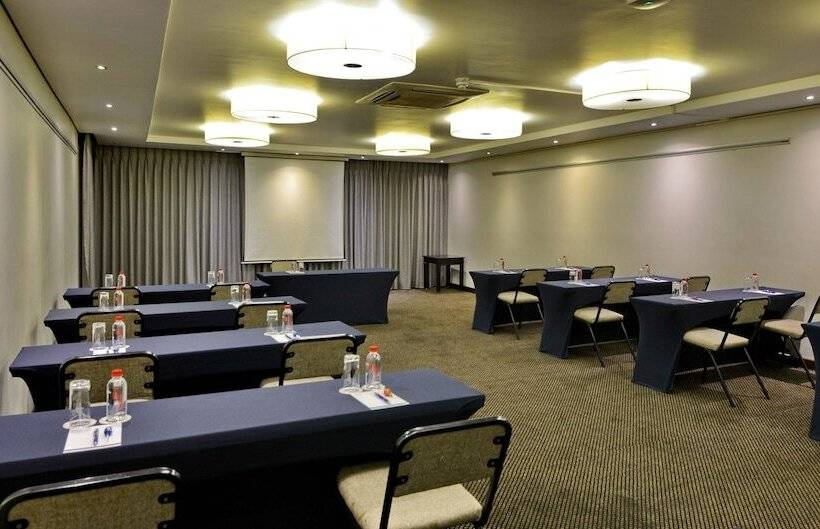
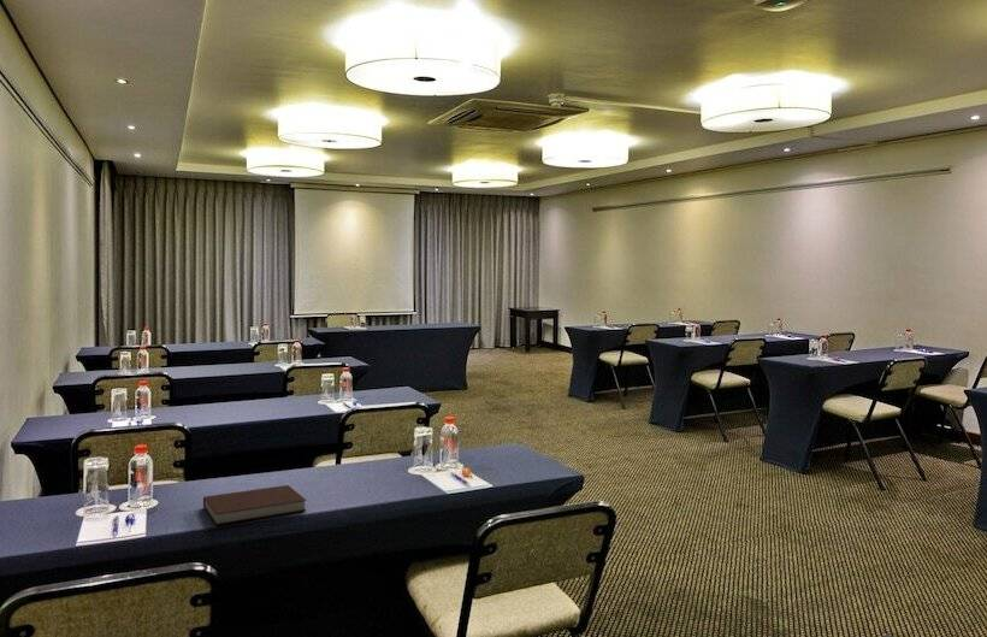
+ notebook (254, 503)
